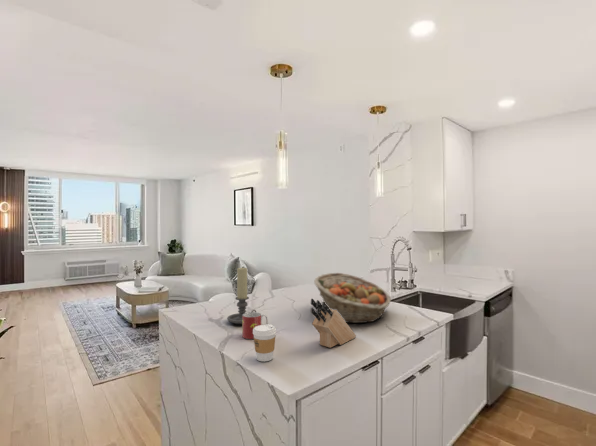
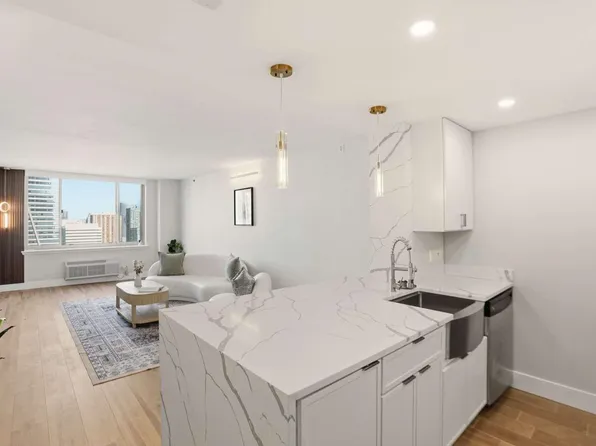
- fruit basket (352, 295)
- knife block (332, 319)
- coffee cup (264, 342)
- candle holder (244, 293)
- mug (255, 324)
